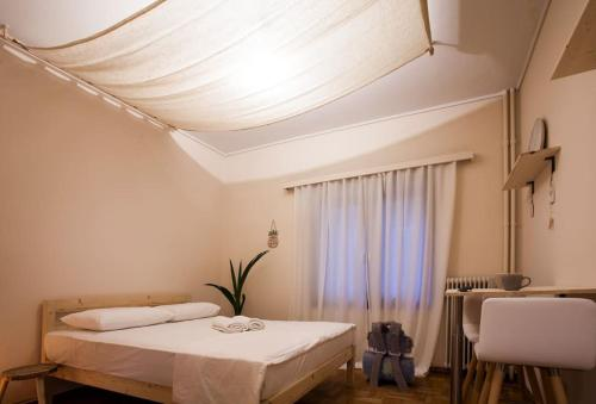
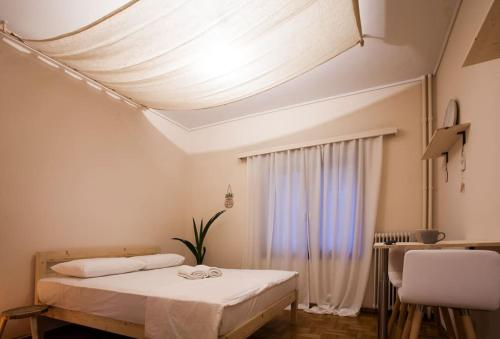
- backpack (389, 350)
